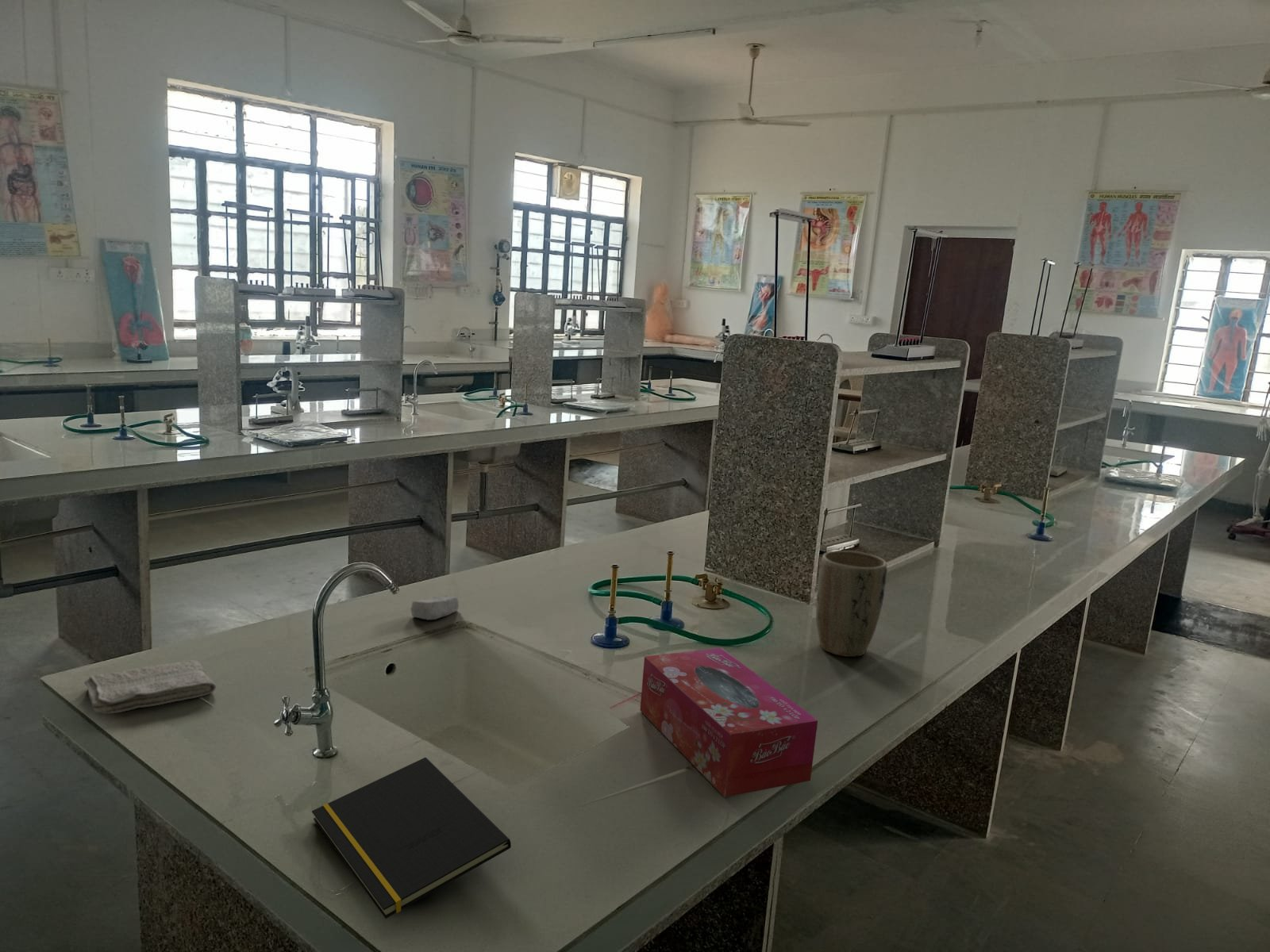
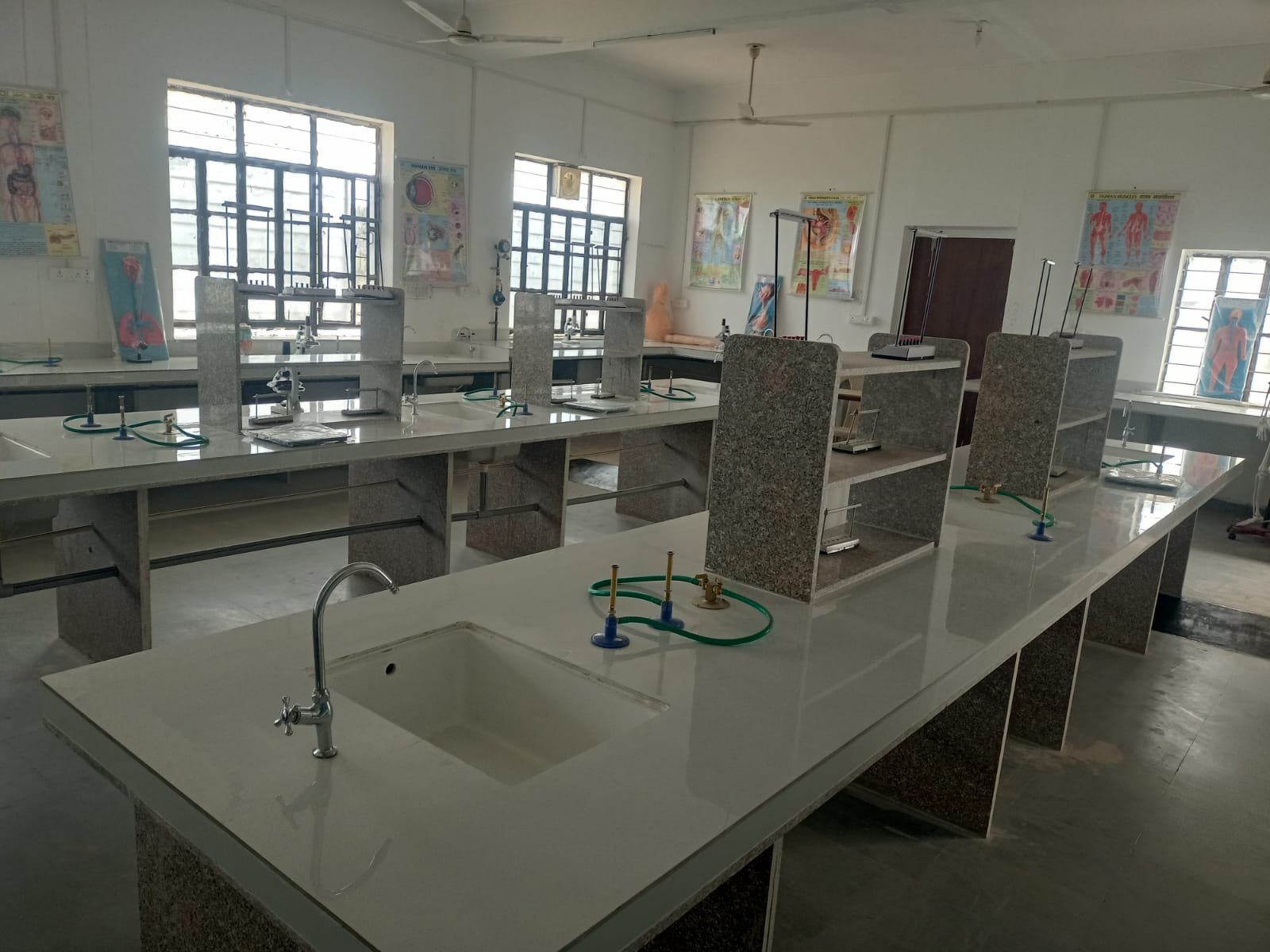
- plant pot (849, 604)
- washcloth (150, 684)
- tissue box (722, 715)
- notepad (408, 828)
- soap bar (437, 605)
